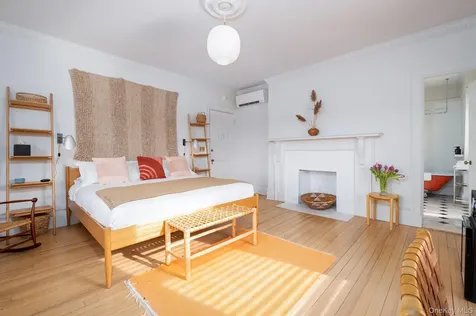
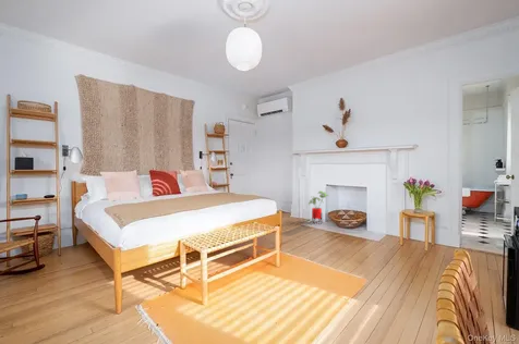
+ house plant (316, 206)
